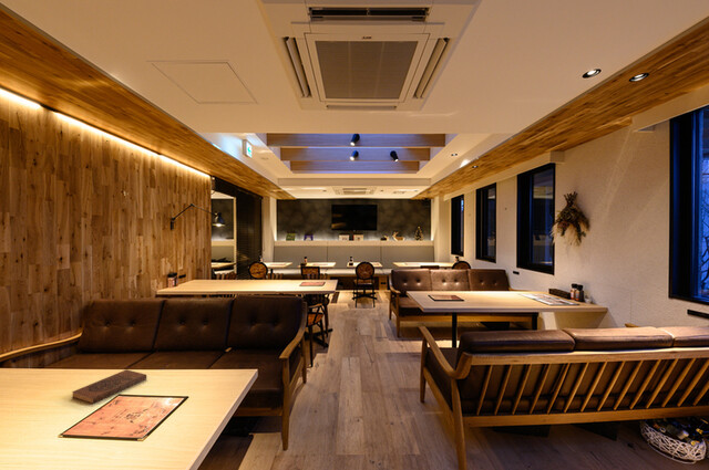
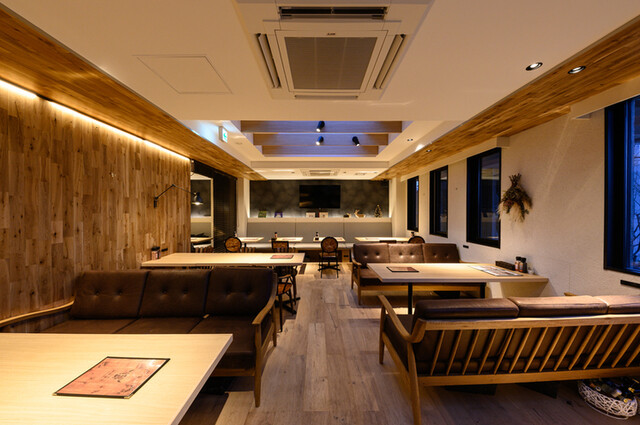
- book (111, 385)
